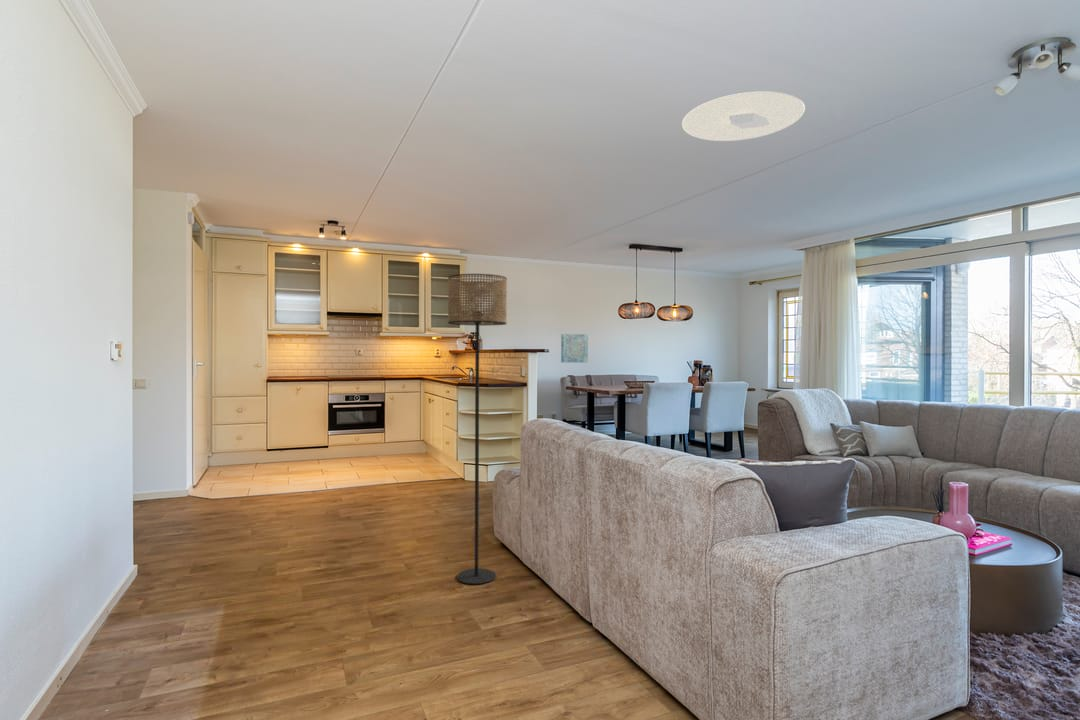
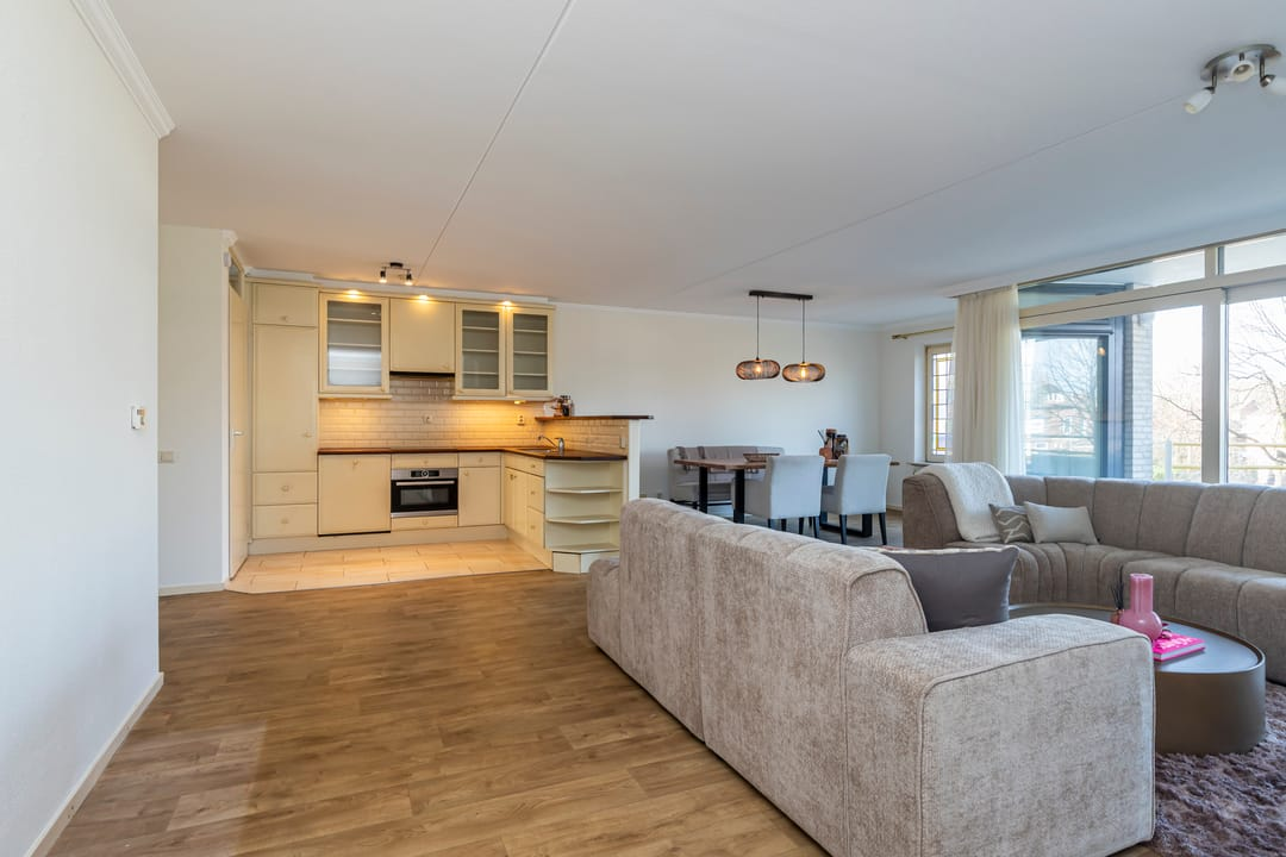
- wall art (574, 348)
- floor lamp (477, 427)
- ceiling light (741, 113)
